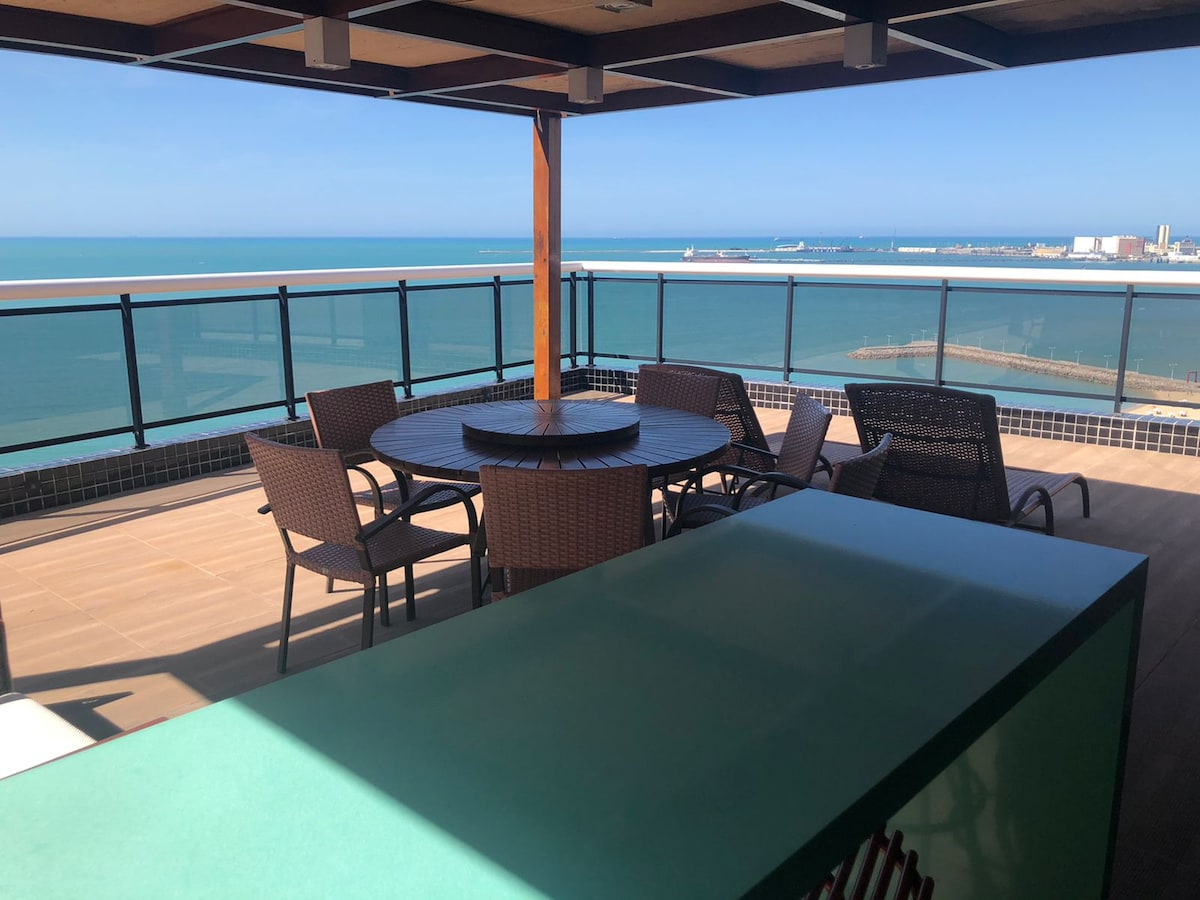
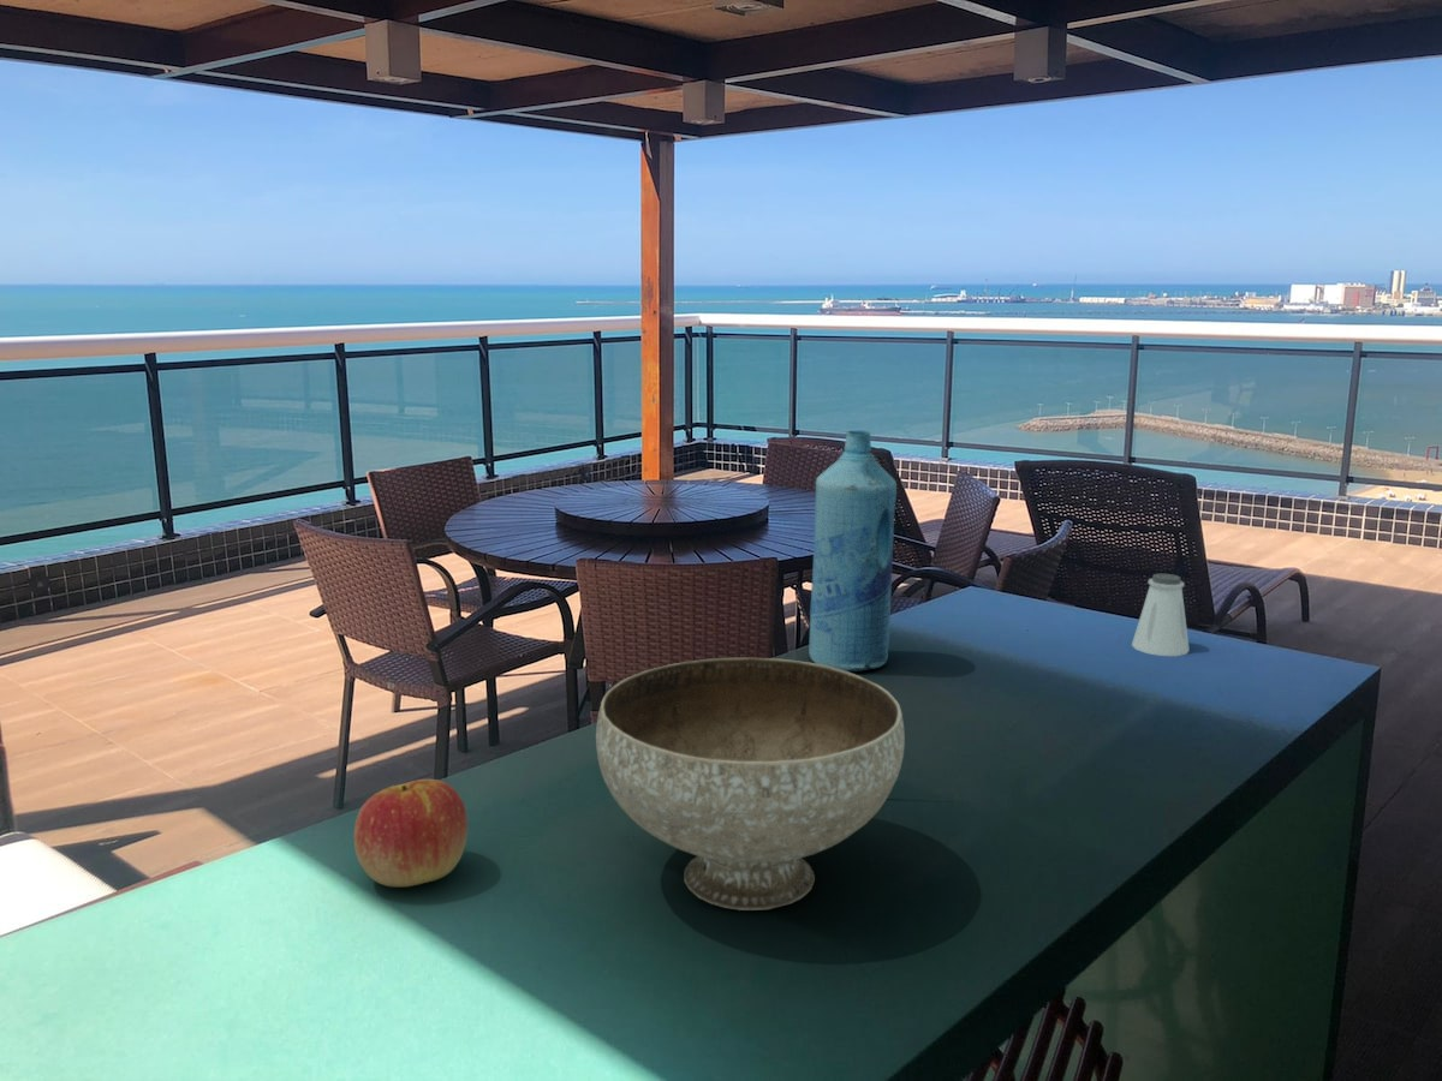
+ bowl (749, 789)
+ apple (410, 829)
+ saltshaker (1163, 613)
+ bottle (852, 549)
